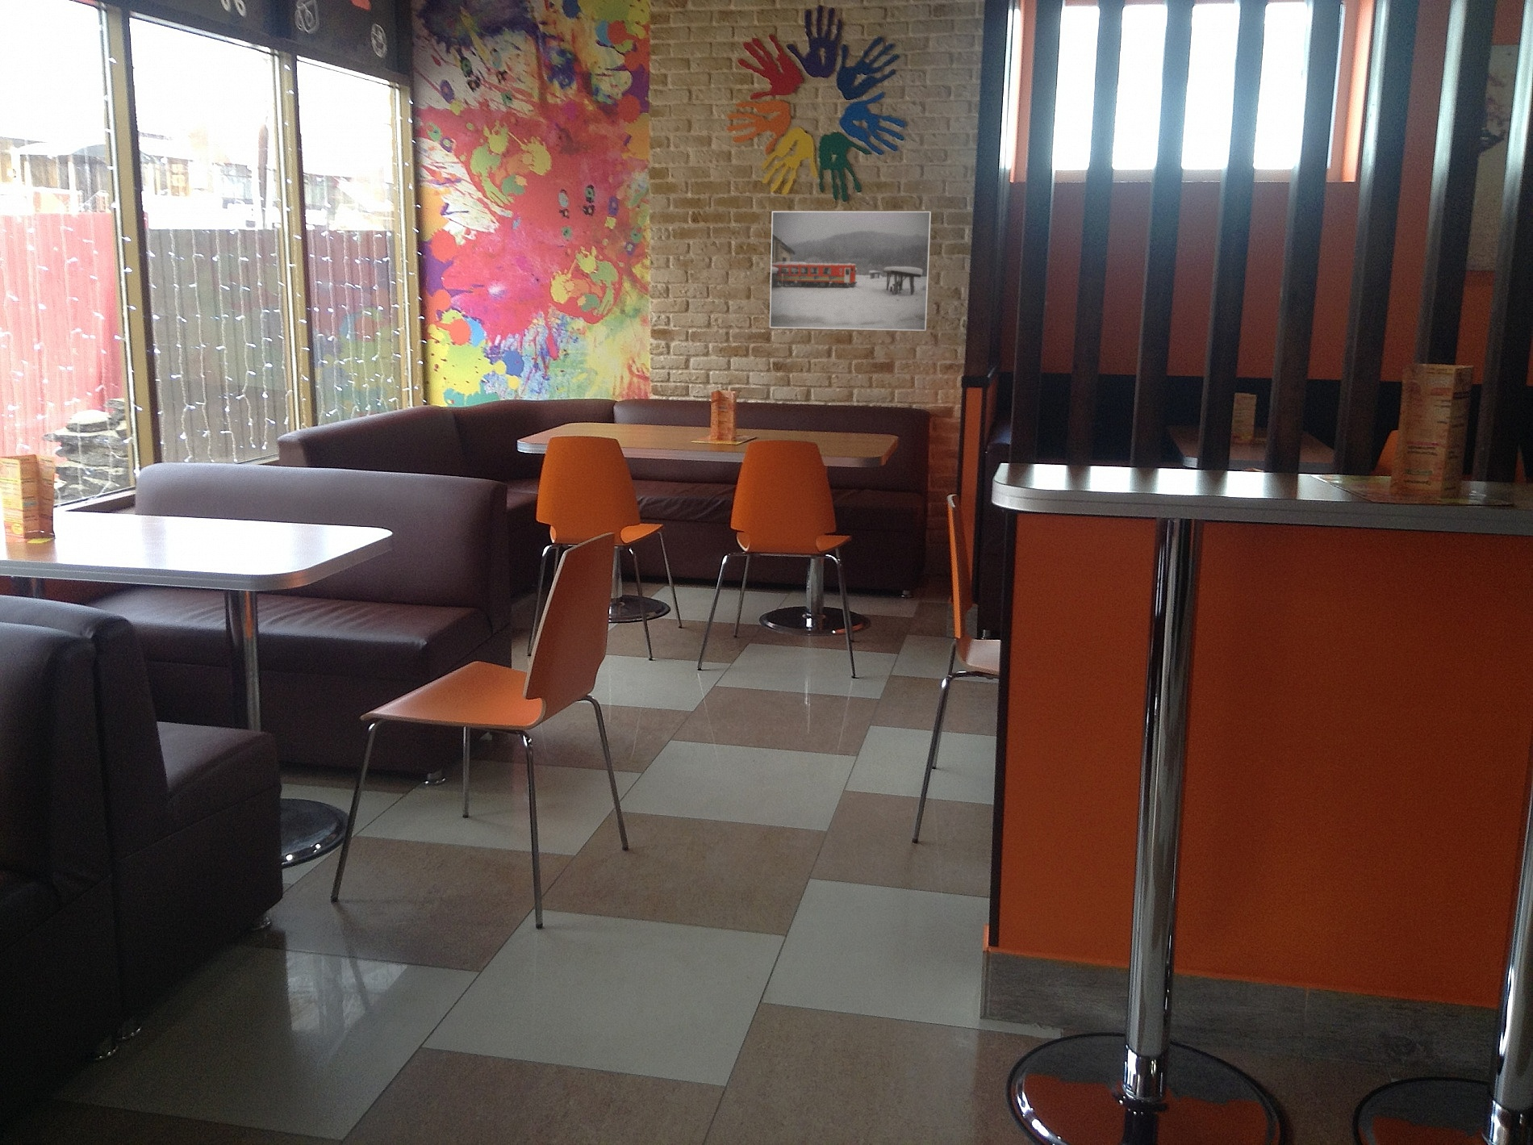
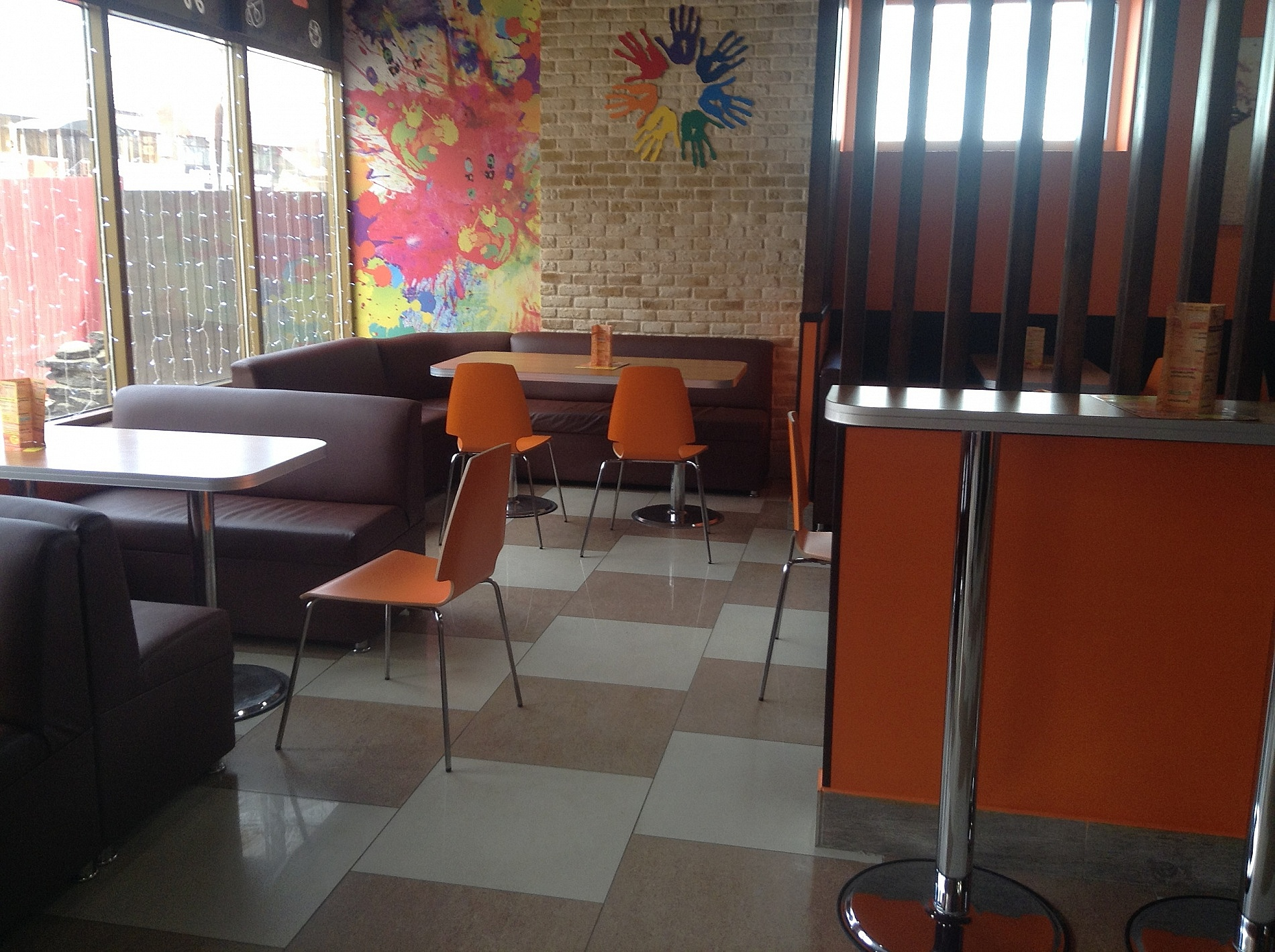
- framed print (849, 271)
